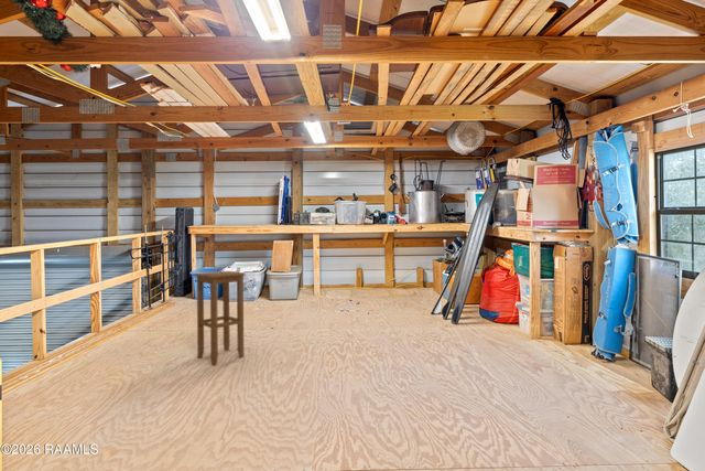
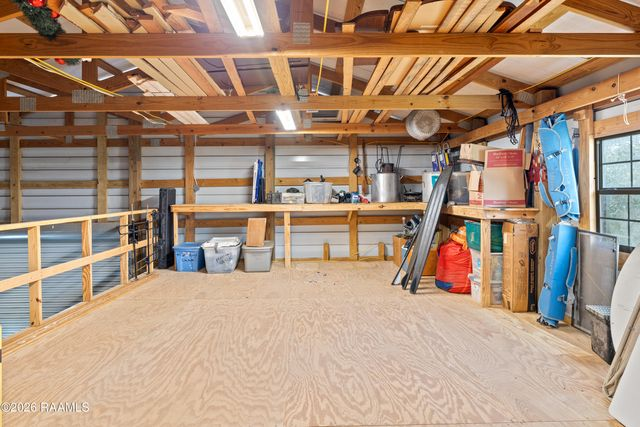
- stool (220, 317)
